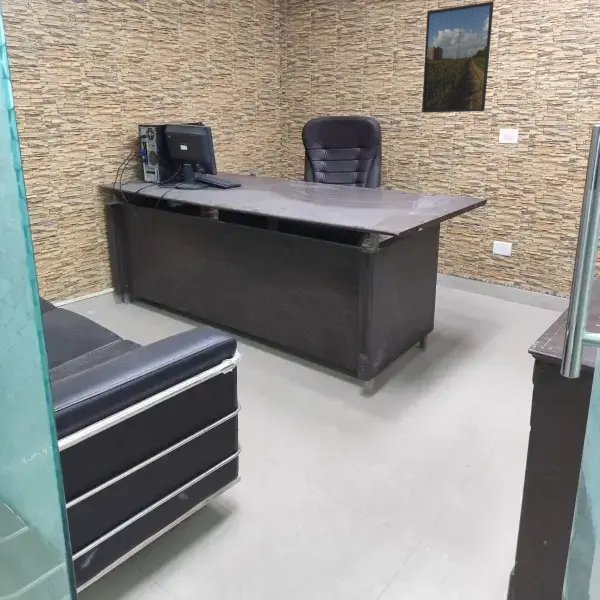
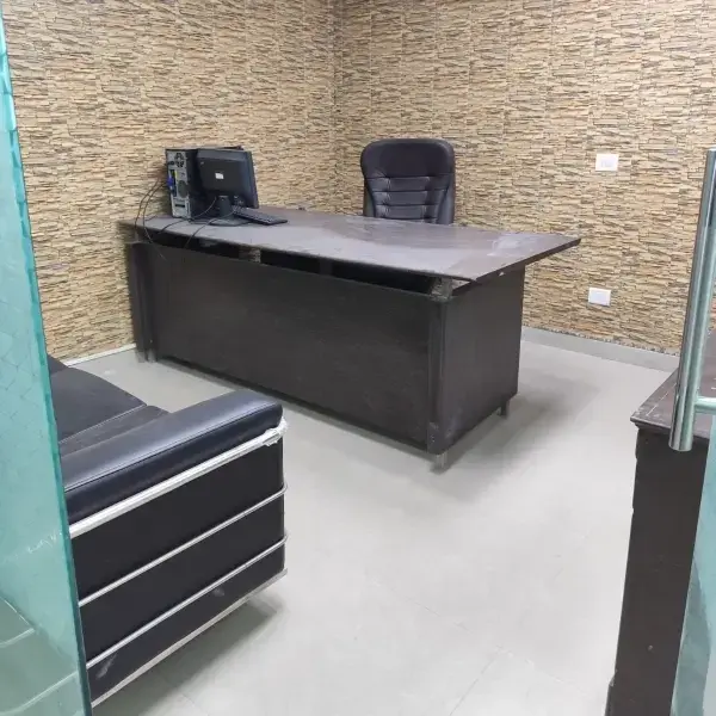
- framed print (455, 60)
